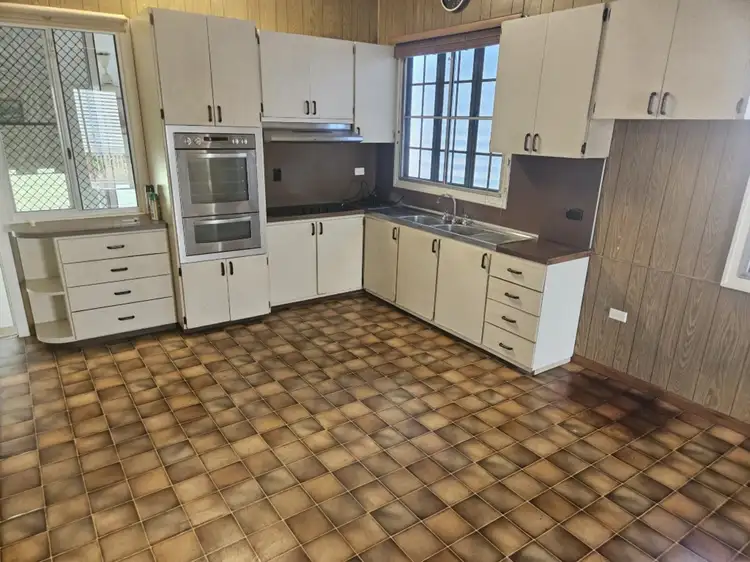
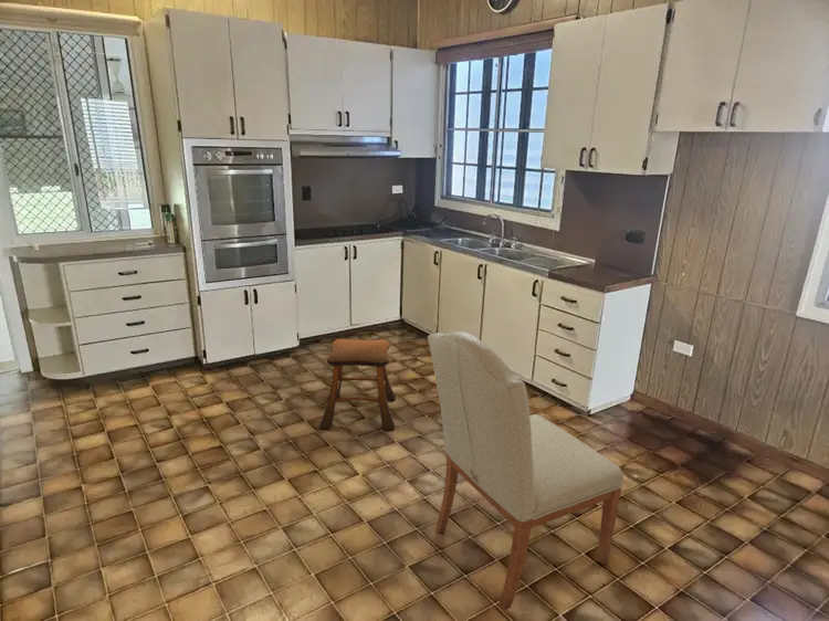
+ stool (359, 379)
+ chair (518, 444)
